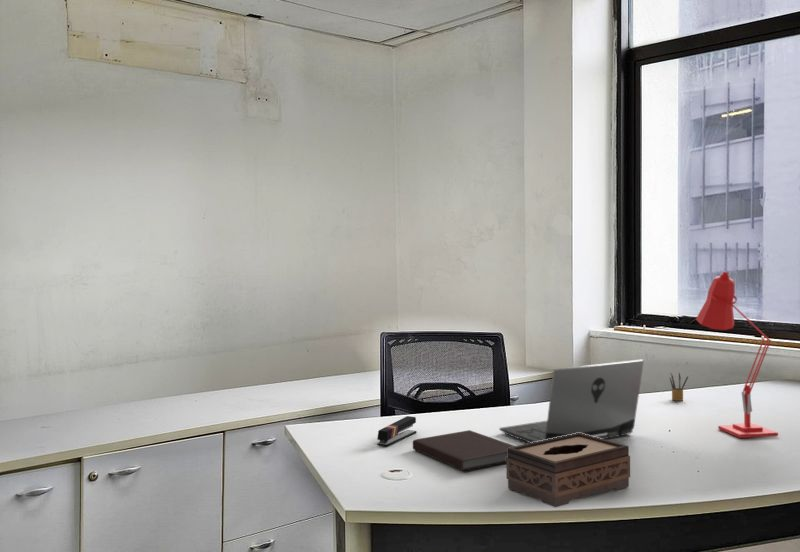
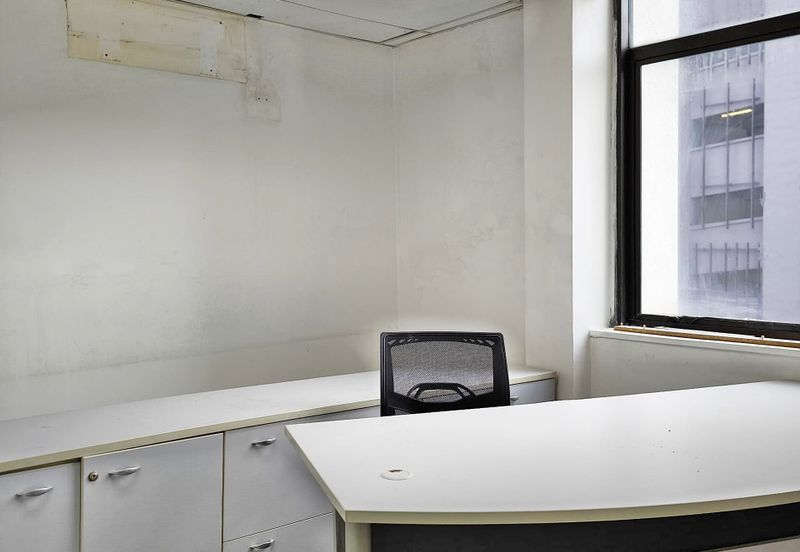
- laptop computer (570, 397)
- tissue box (568, 467)
- stapler (397, 430)
- notebook (466, 449)
- pencil box (679, 386)
- desk lamp (755, 358)
